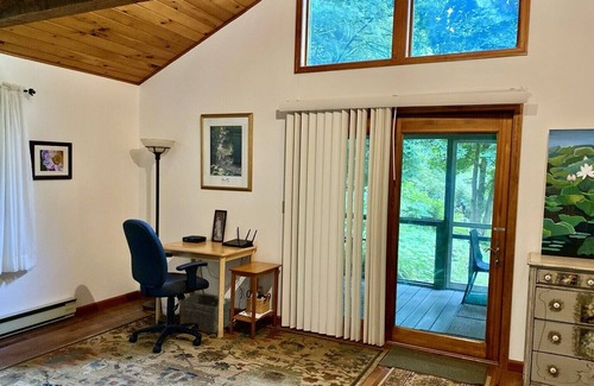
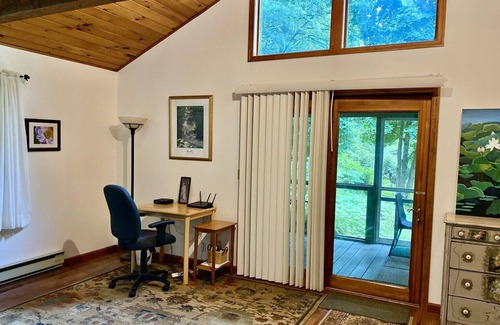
- basket (208, 309)
